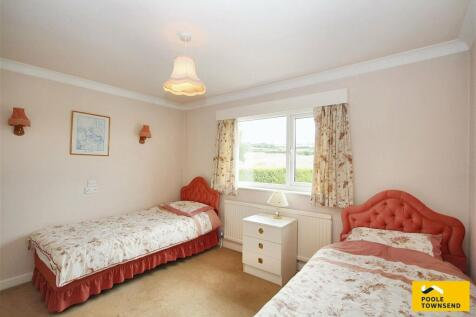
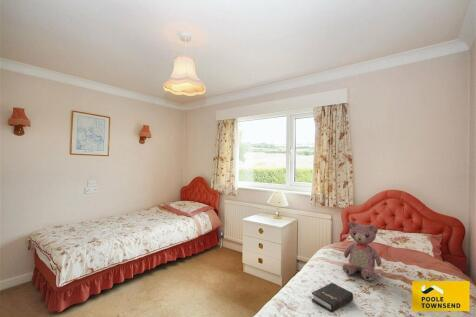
+ hardback book (332, 296)
+ teddy bear (360, 248)
